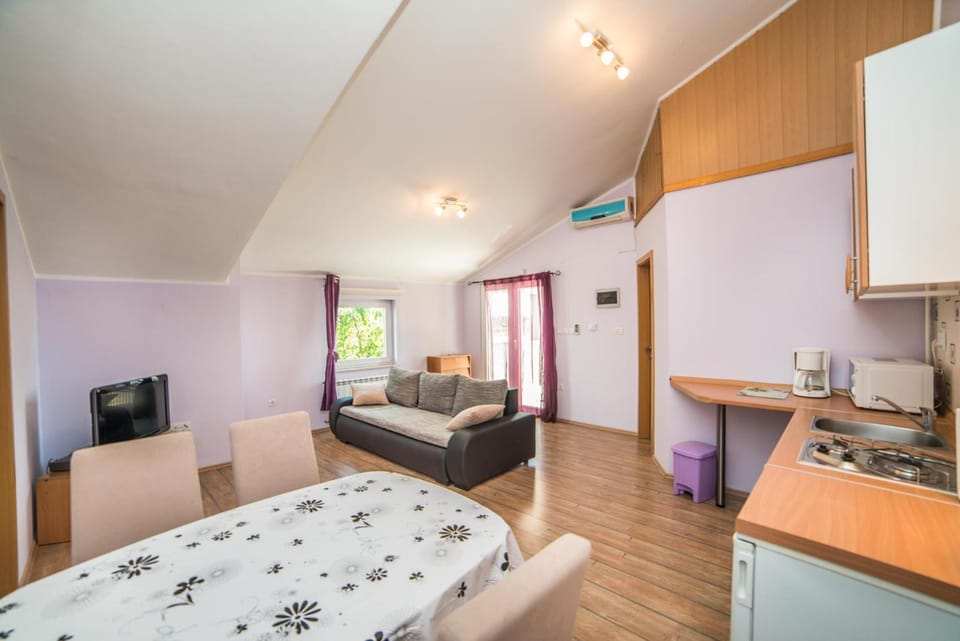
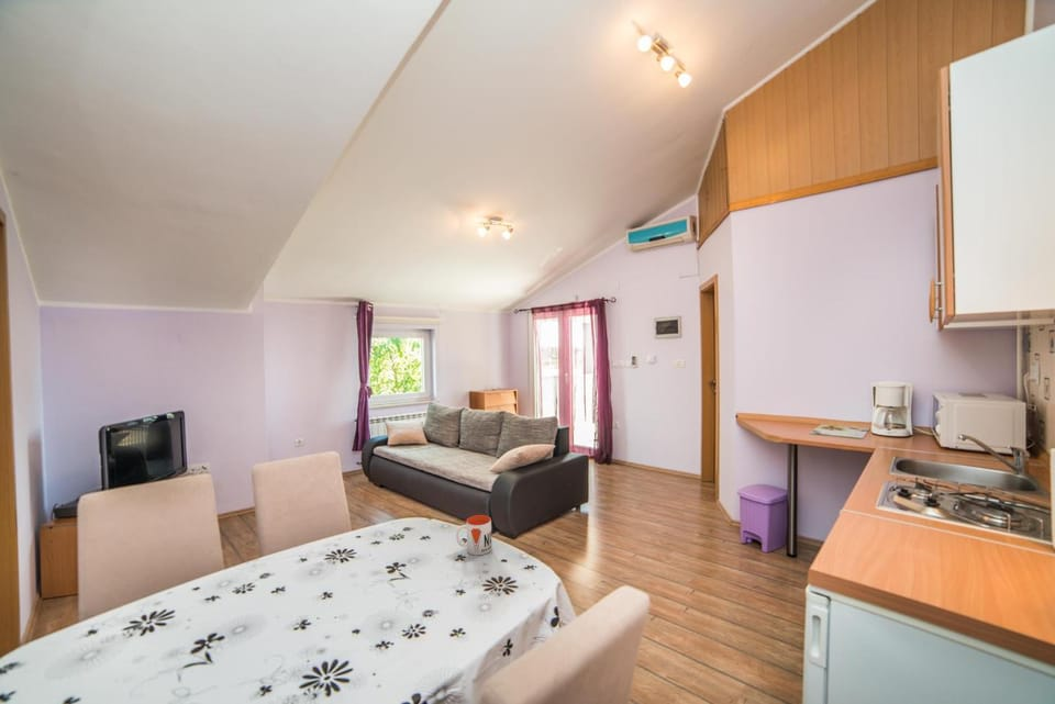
+ mug (474, 535)
